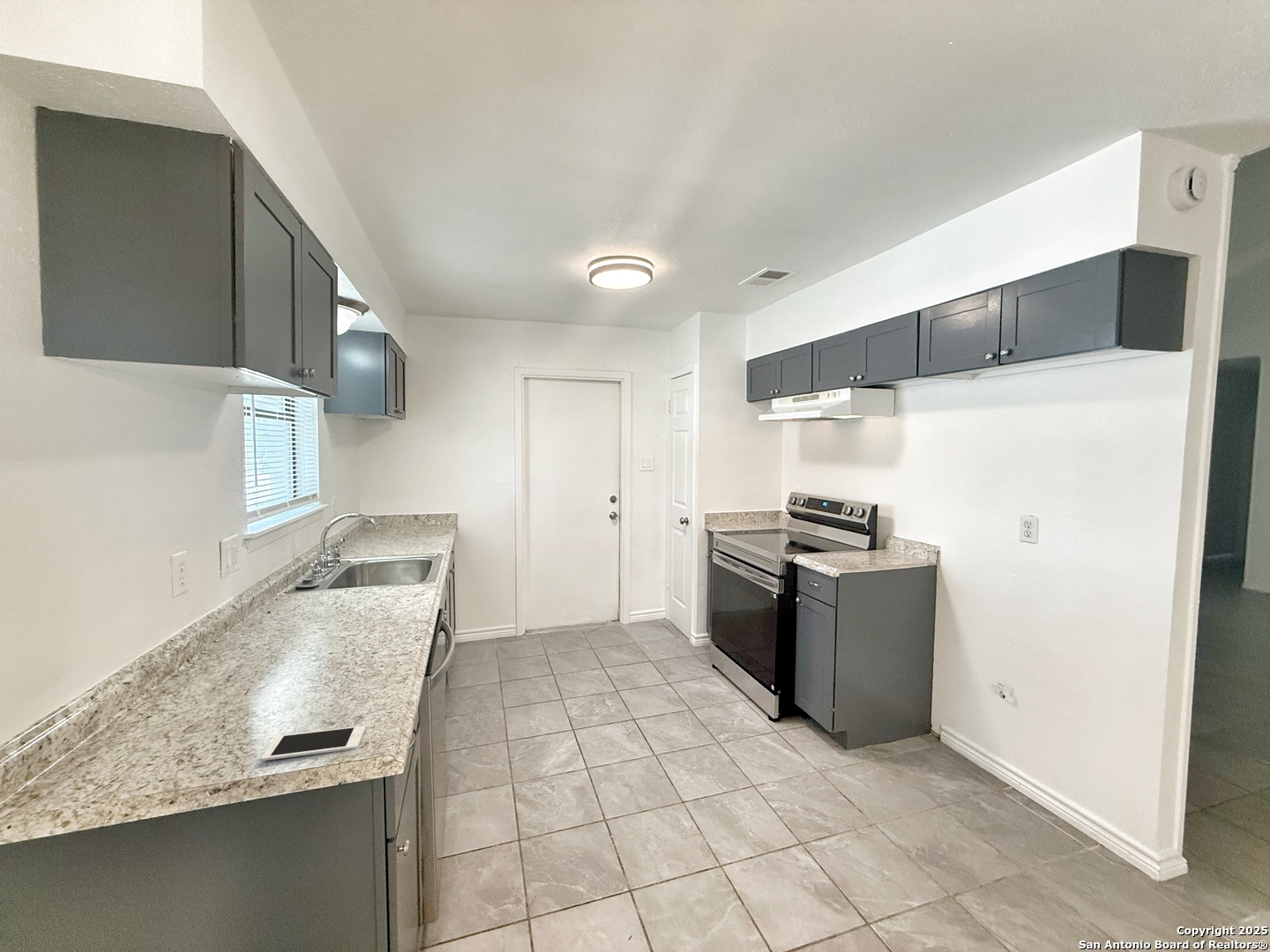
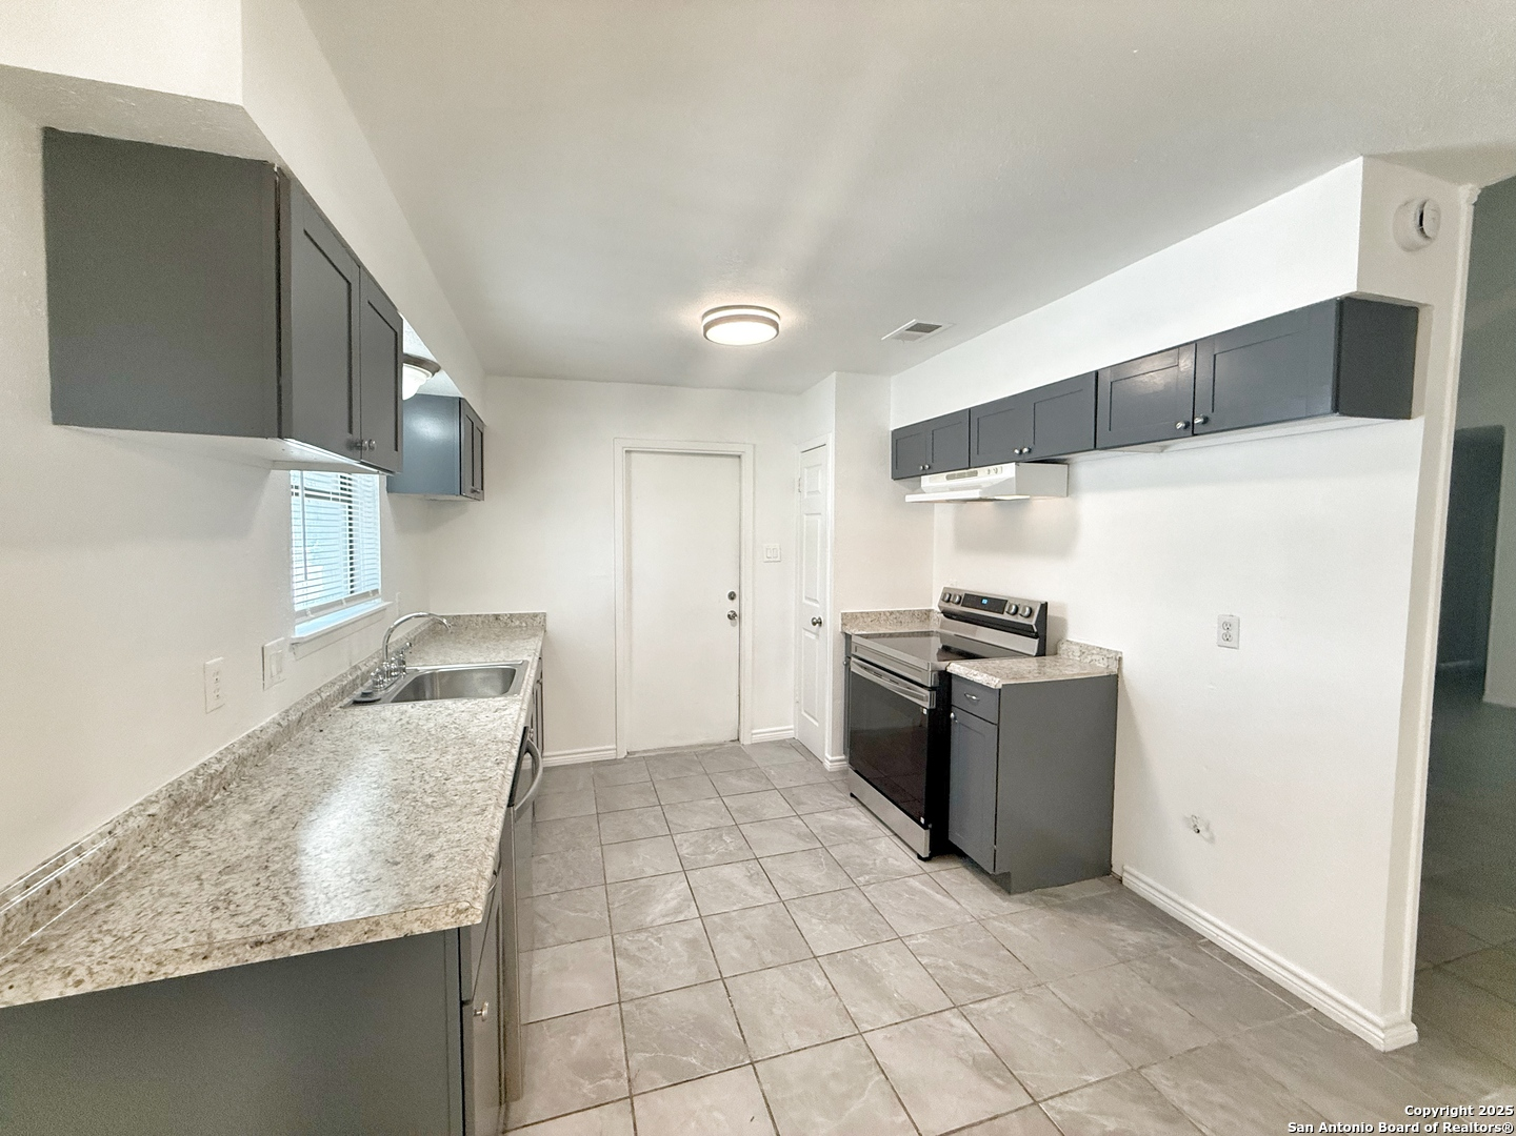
- cell phone (316, 742)
